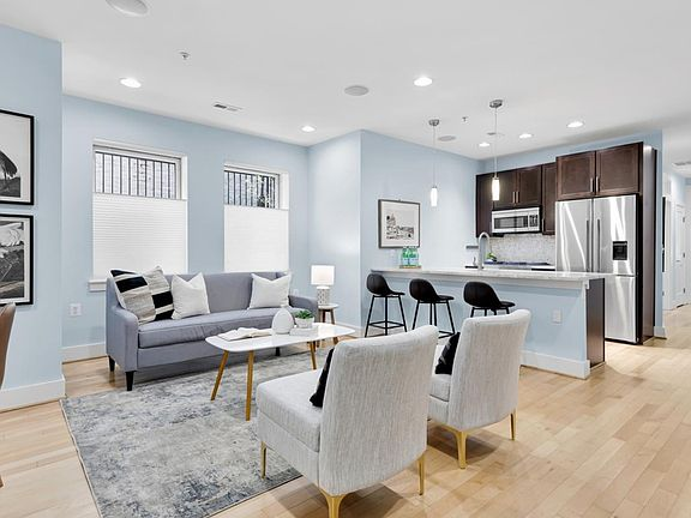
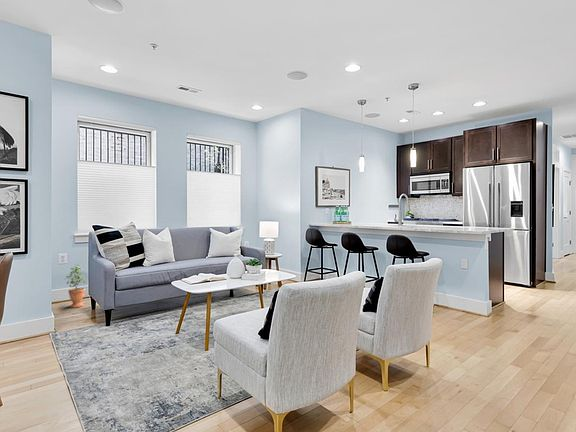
+ potted plant (74, 285)
